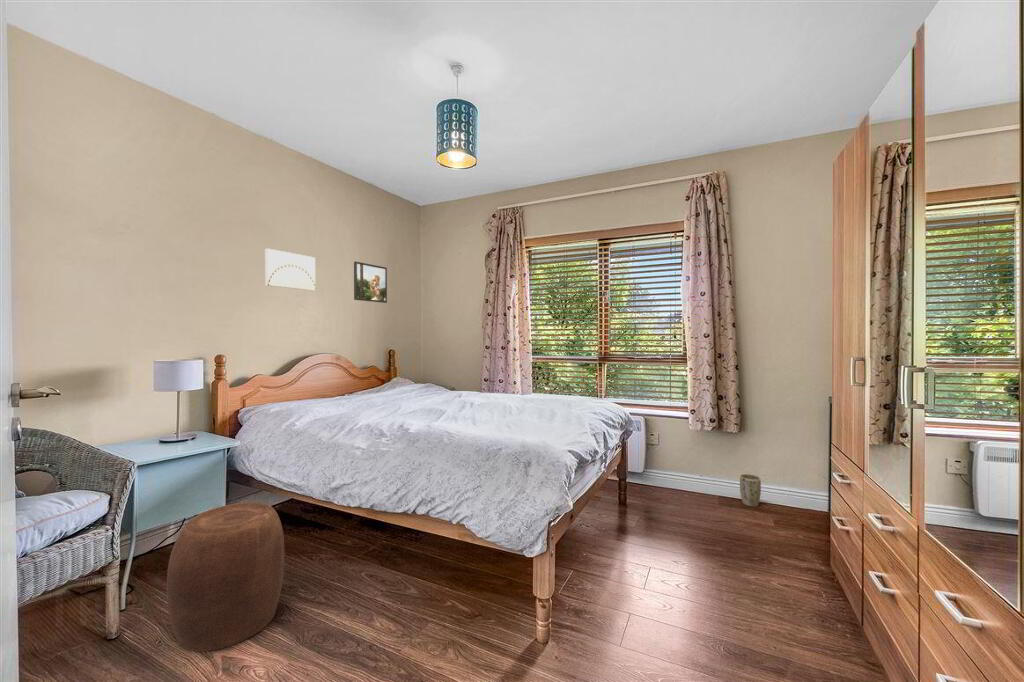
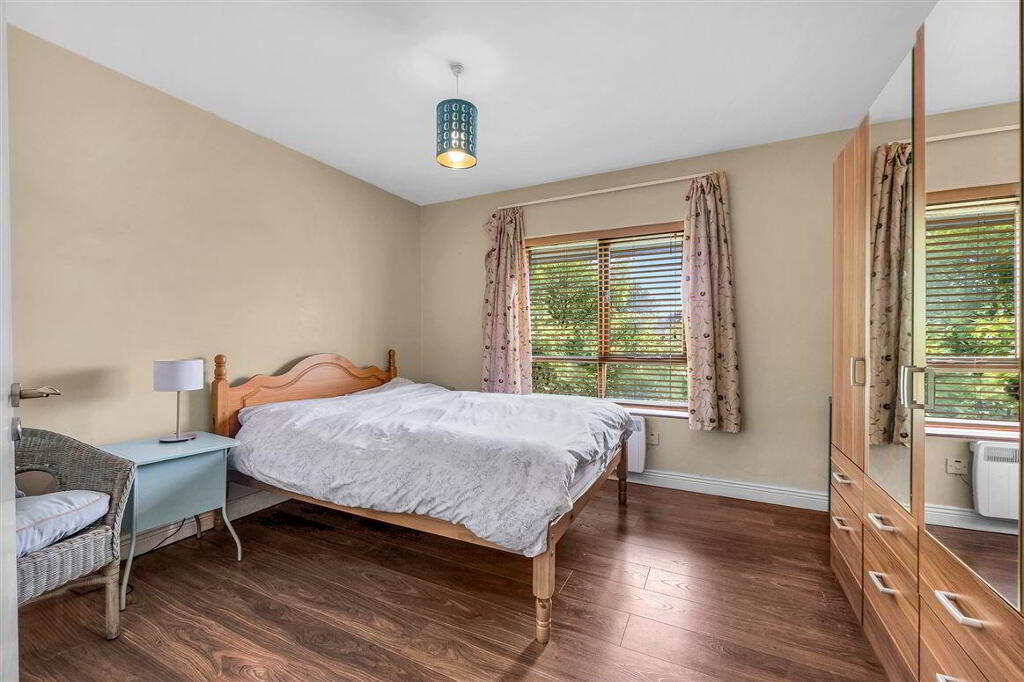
- plant pot (750, 490)
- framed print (371, 283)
- wall art (291, 270)
- stool (229, 568)
